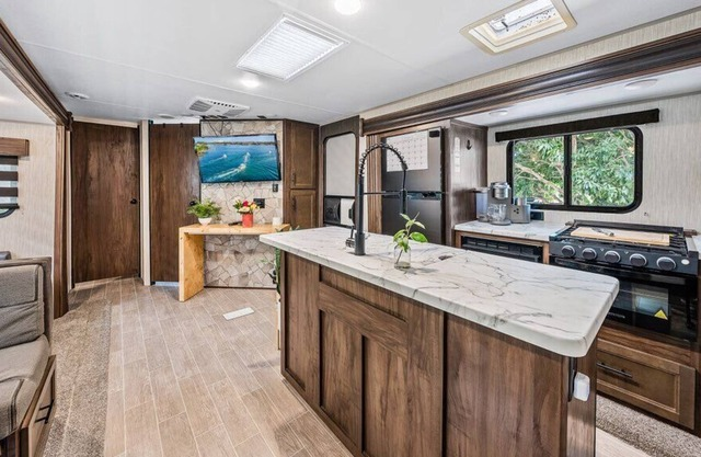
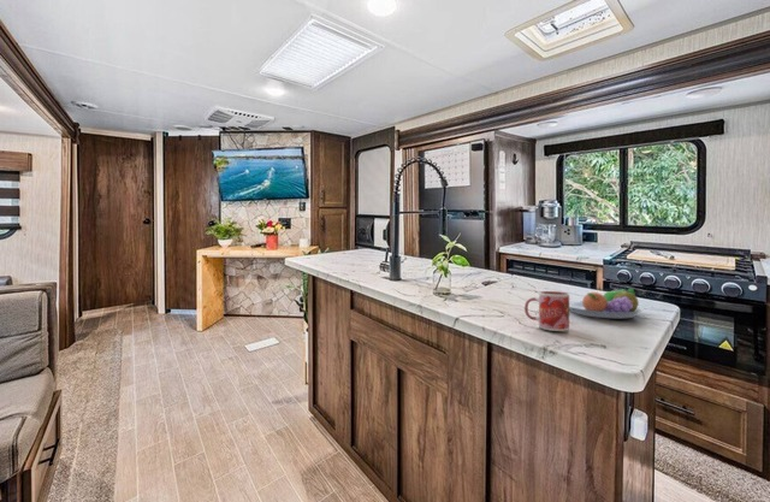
+ mug (546, 309)
+ fruit bowl (604, 299)
